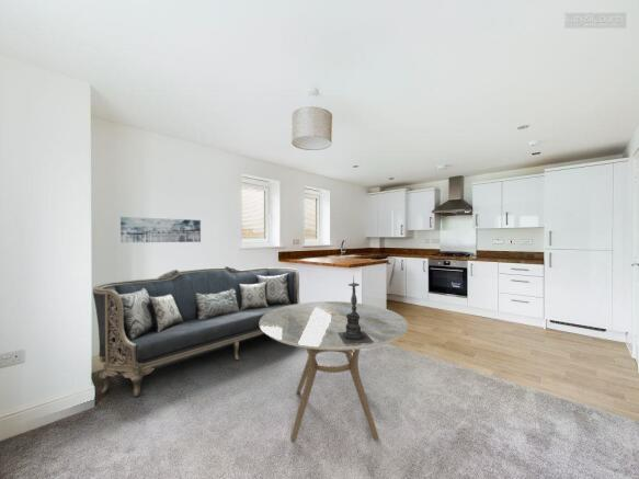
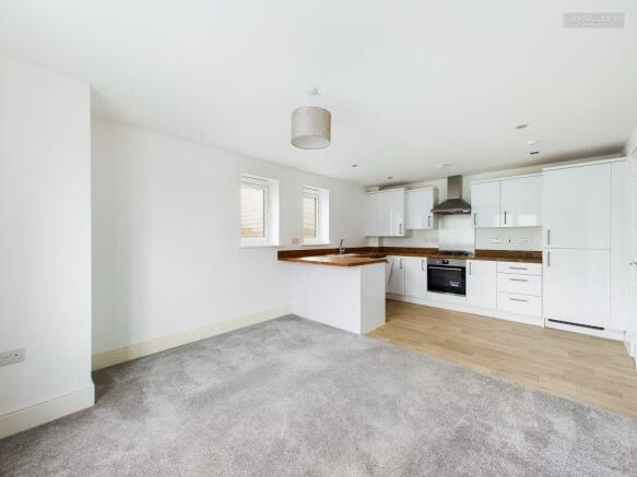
- wall art (163, 230)
- candle holder (354, 306)
- sofa (218, 310)
- dining table (332, 366)
